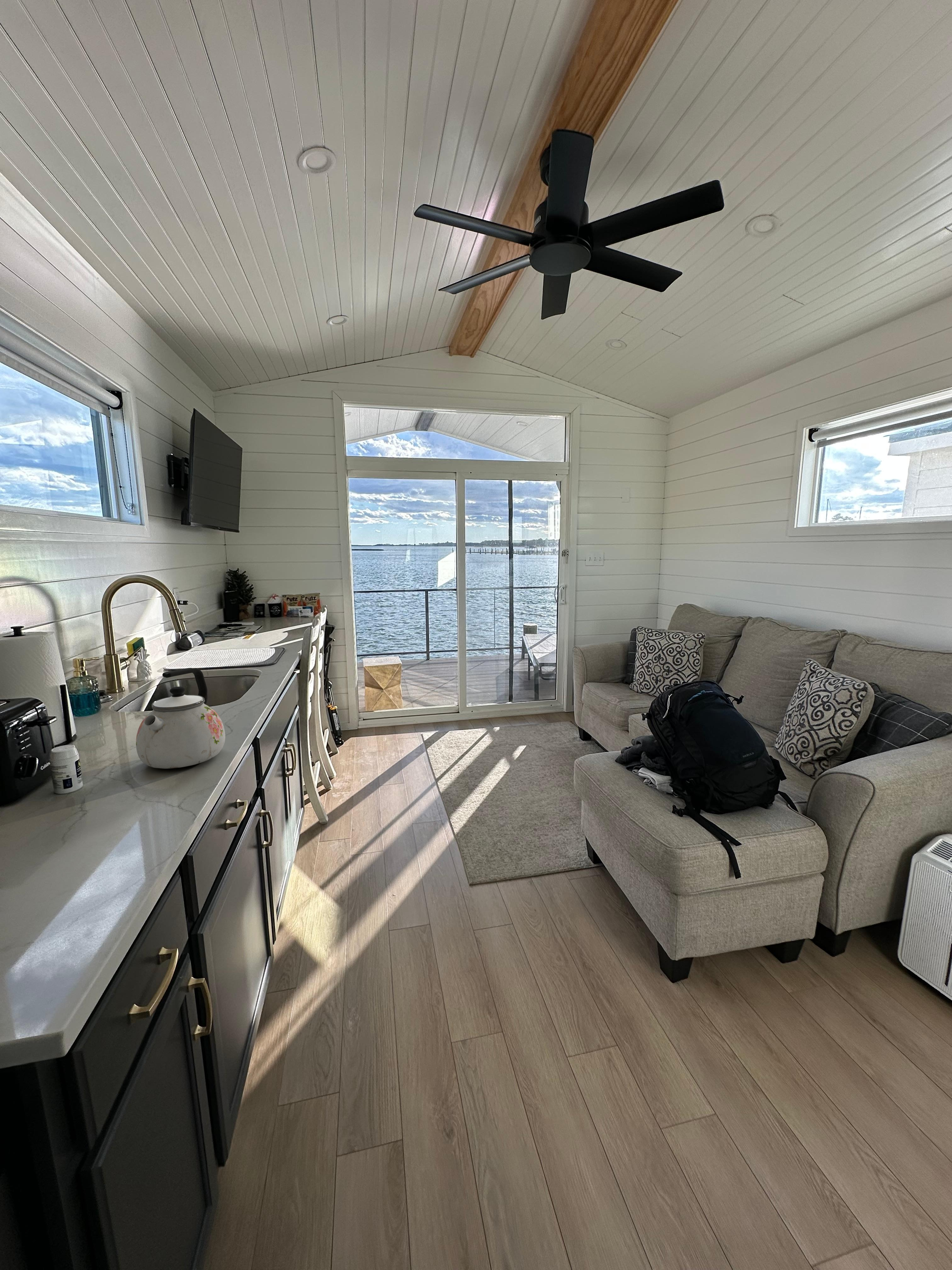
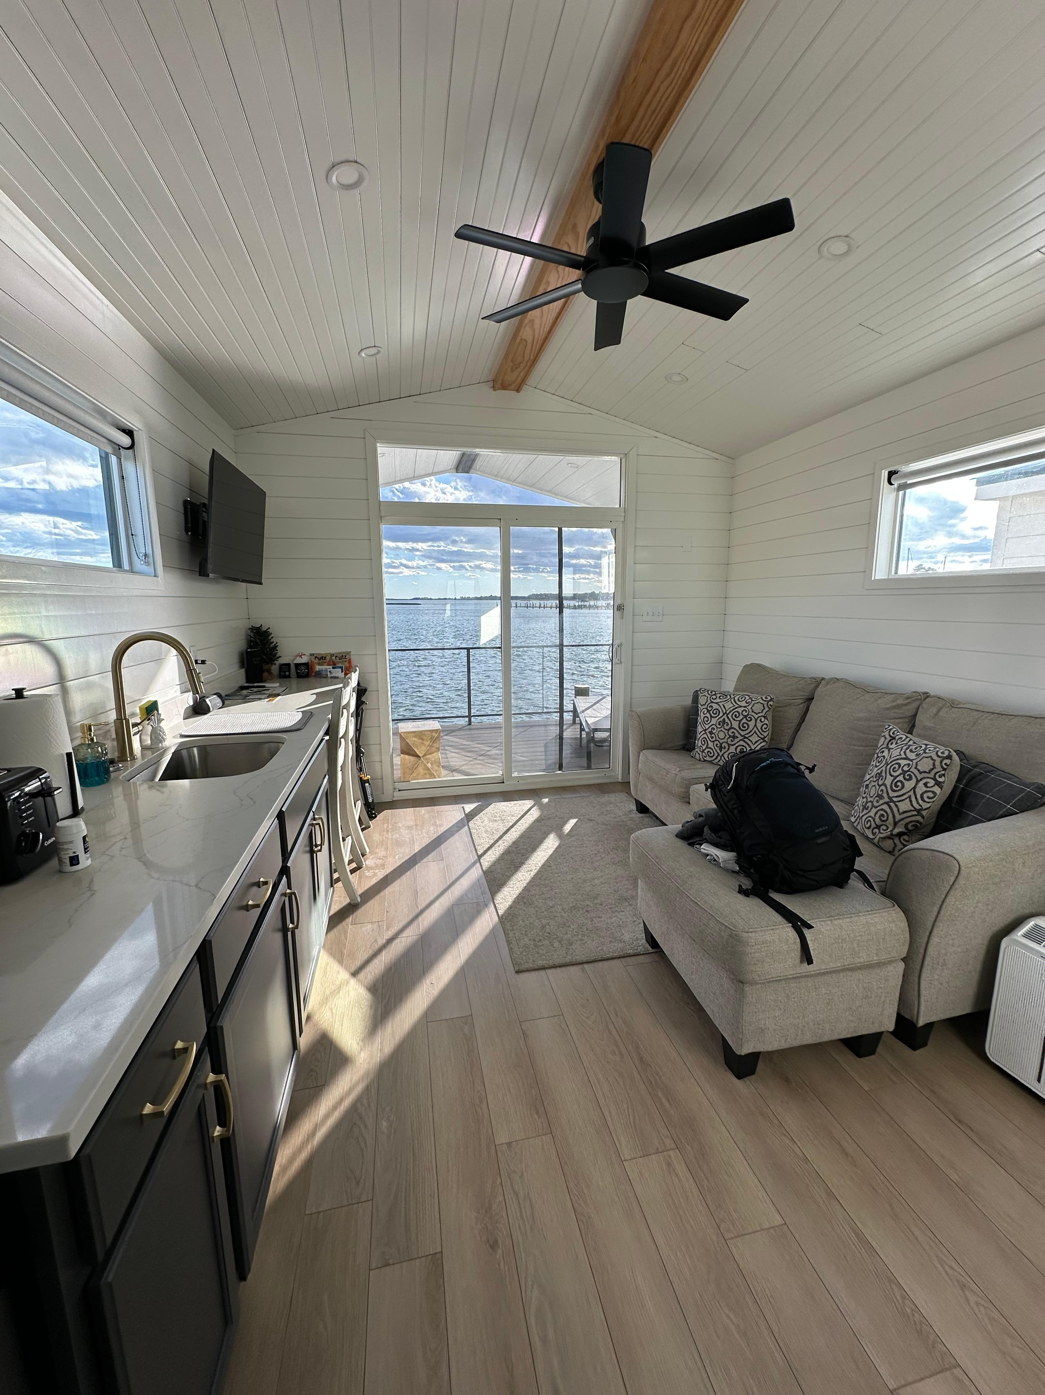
- kettle (179, 715)
